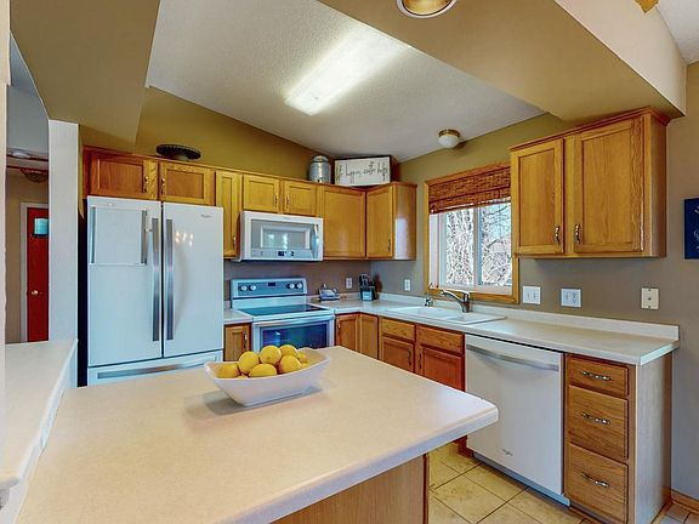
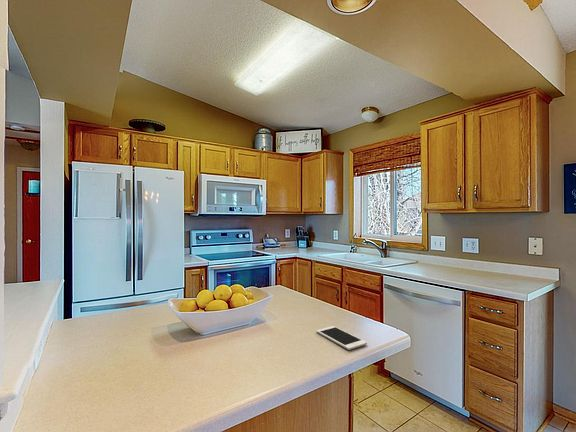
+ cell phone (340, 336)
